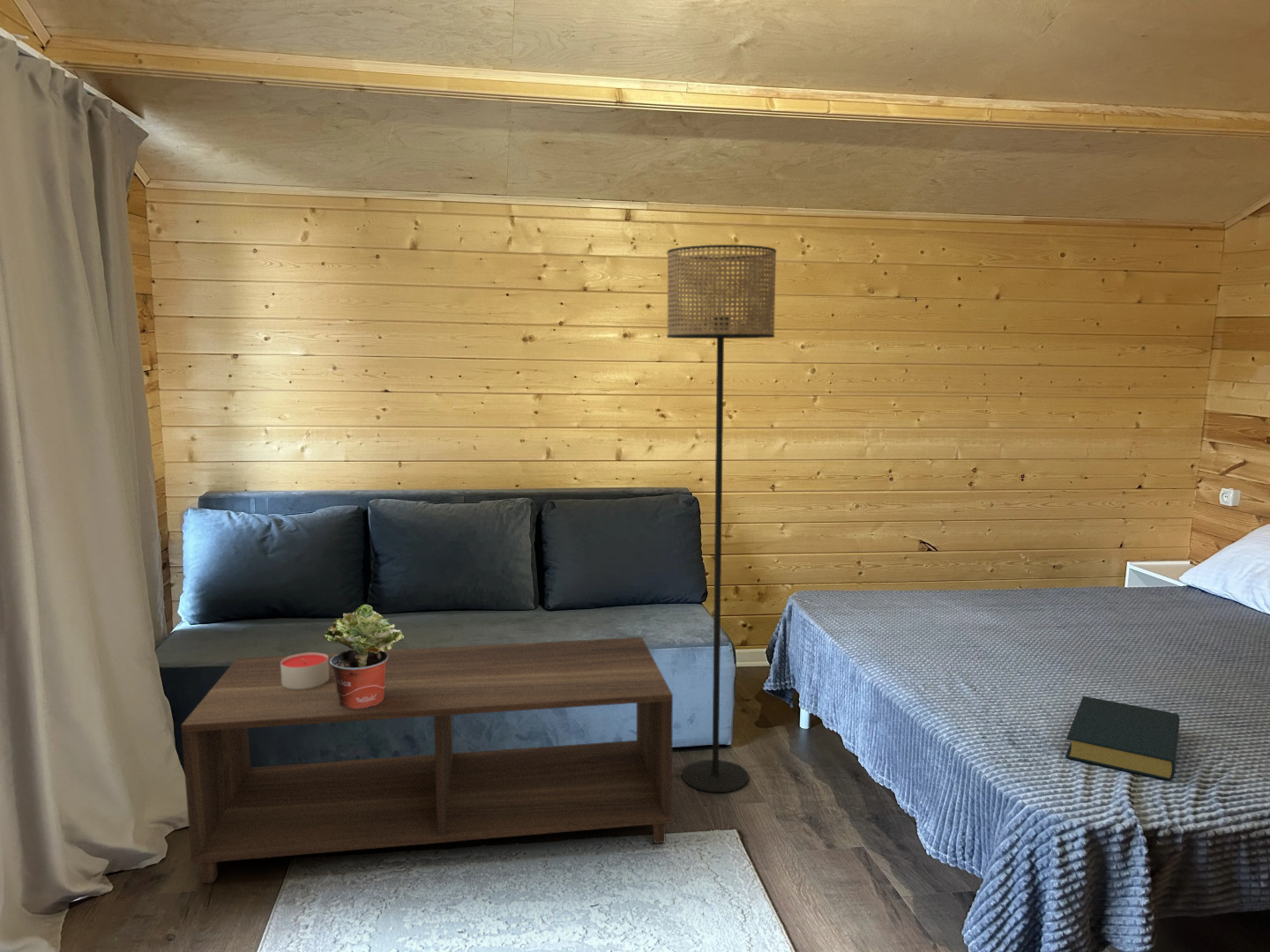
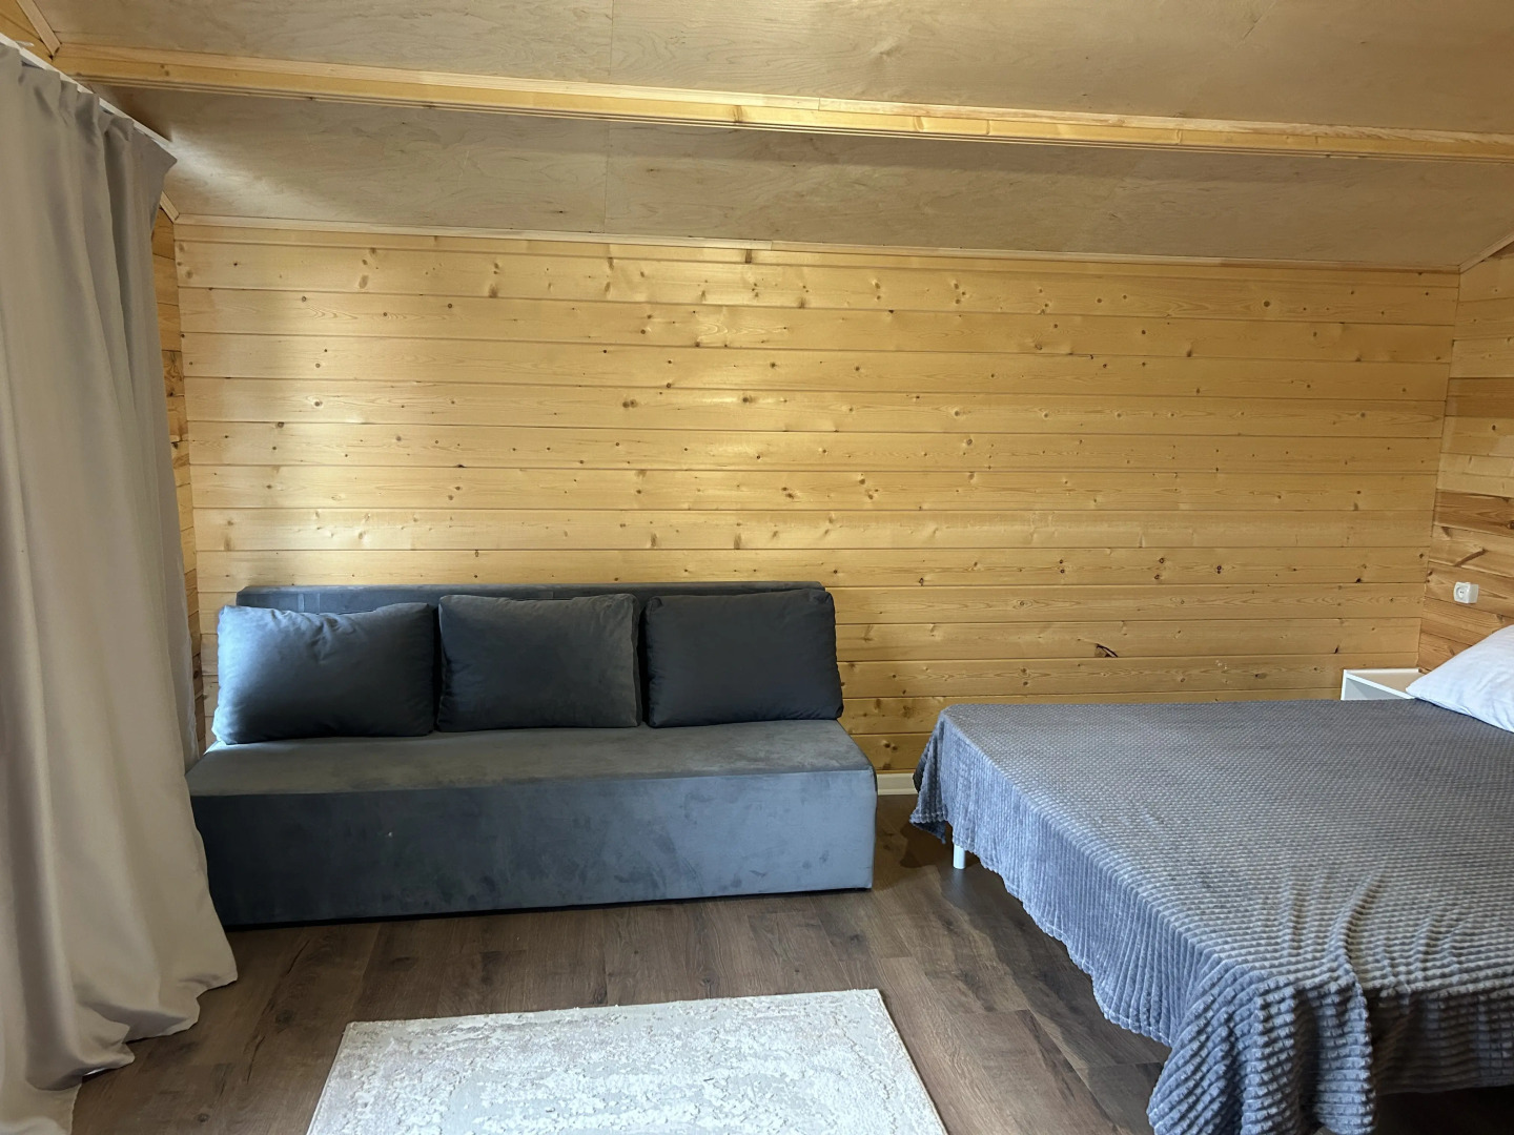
- floor lamp (718, 524)
- potted plant (367, 652)
- candle (304, 668)
- coffee table (444, 747)
- hardback book (1124, 734)
